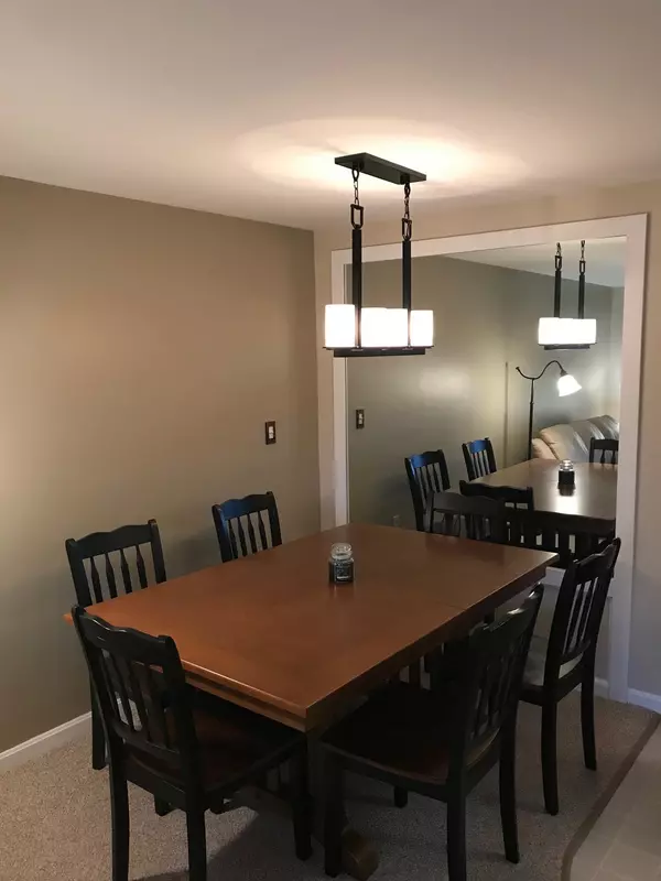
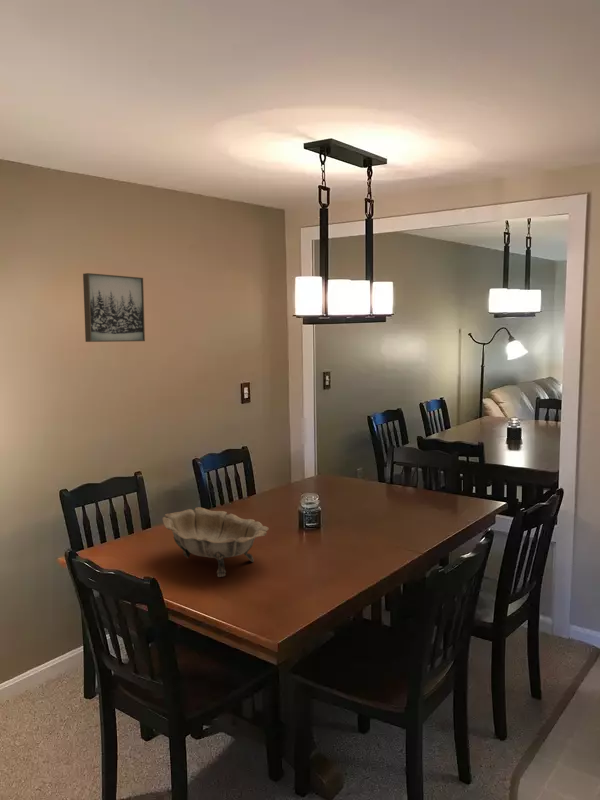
+ wall art (115, 308)
+ decorative bowl (215, 541)
